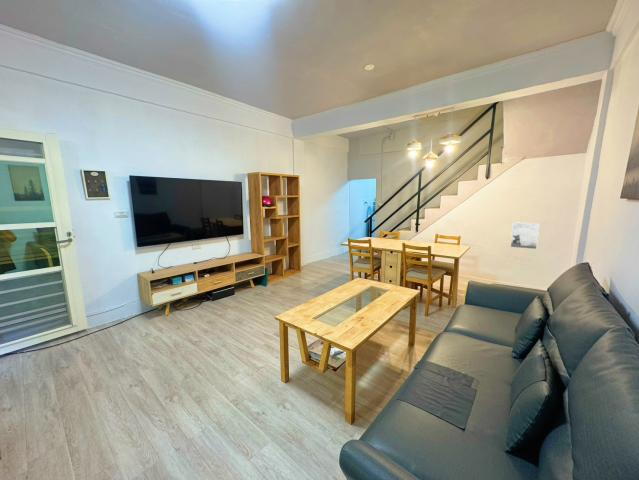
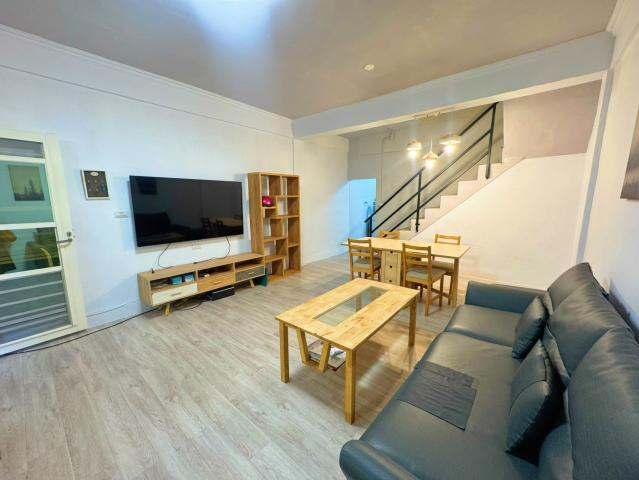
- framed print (524, 235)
